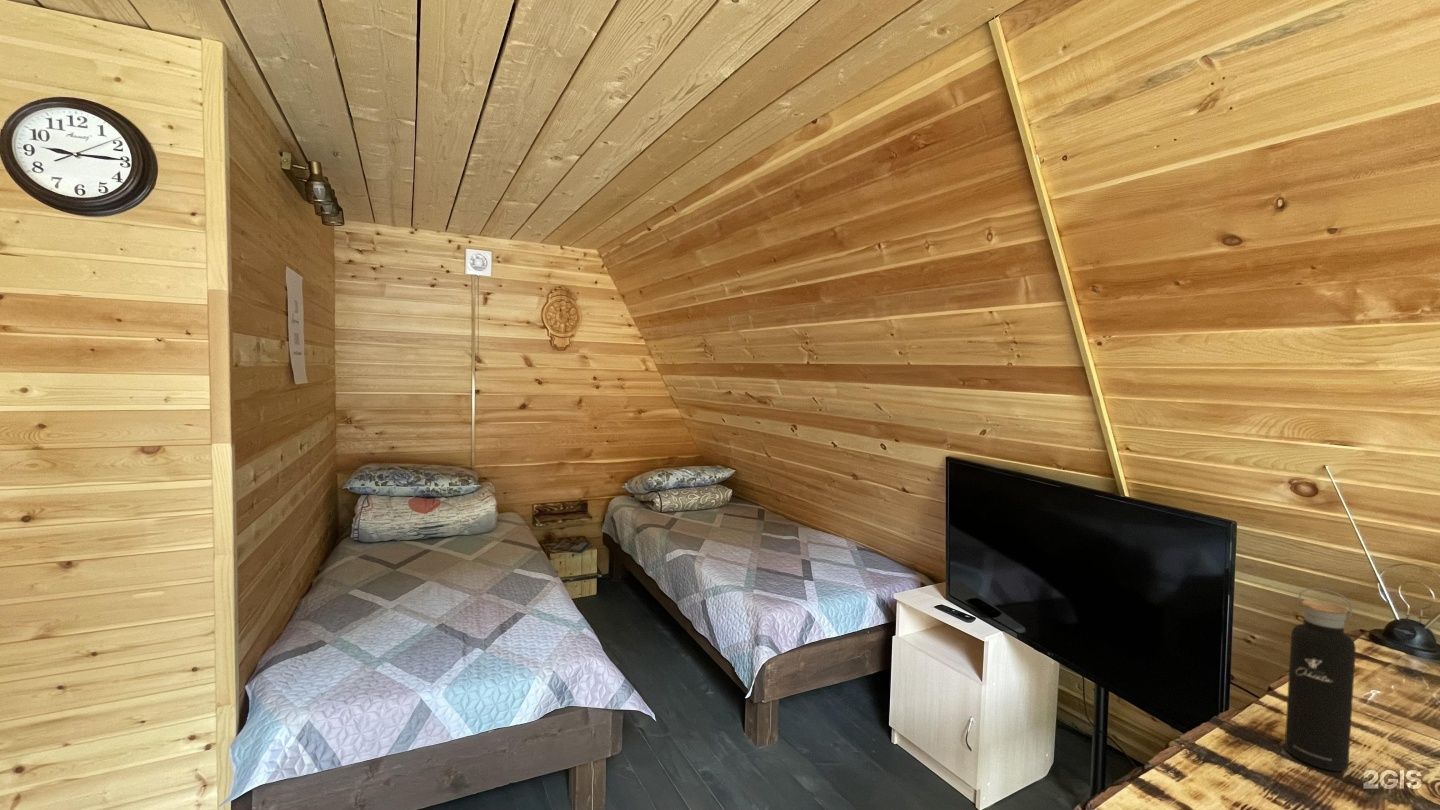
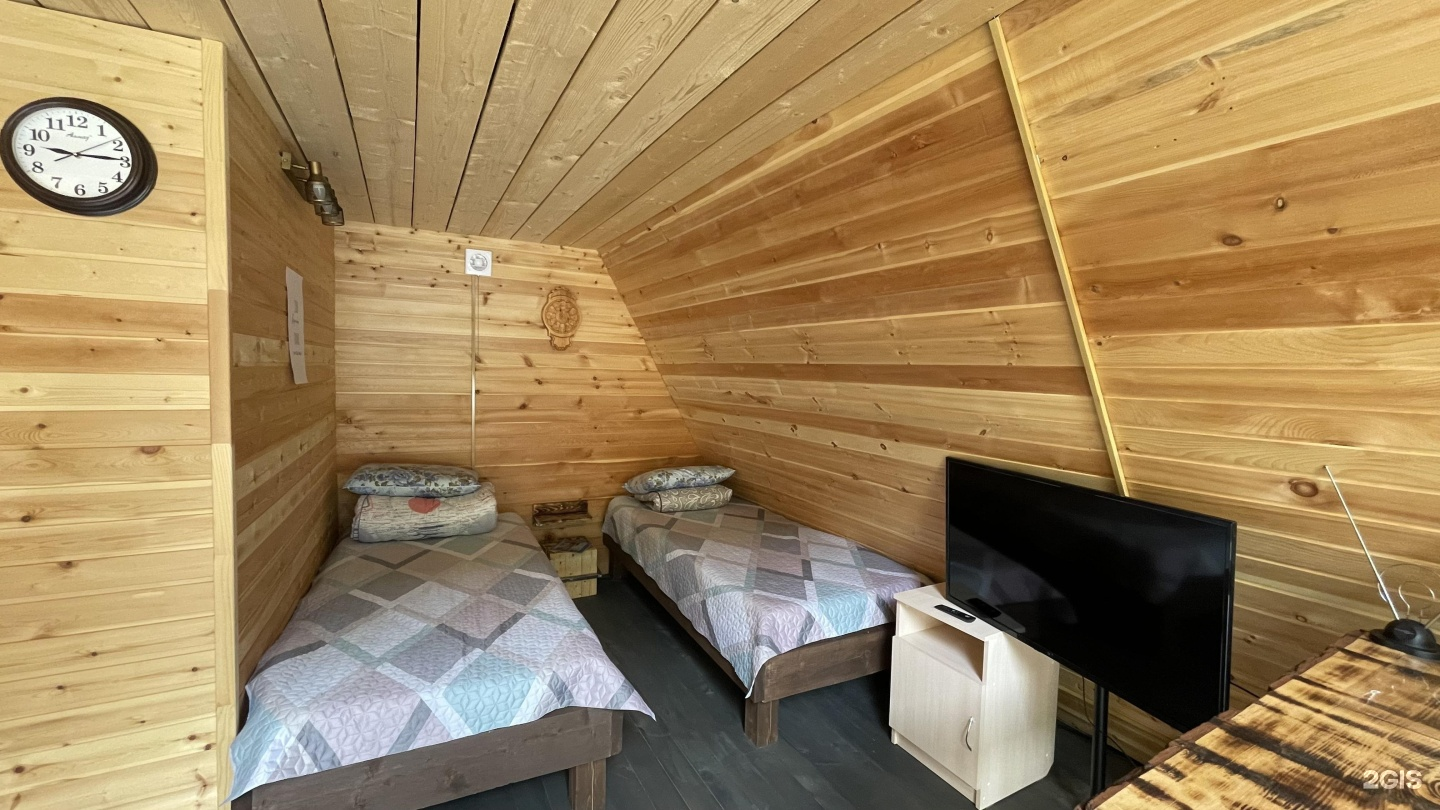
- water bottle (1320, 673)
